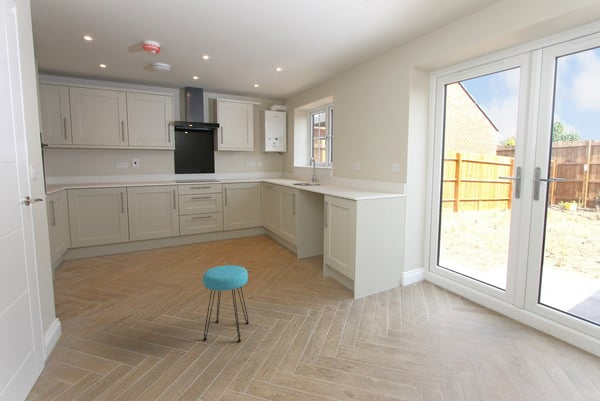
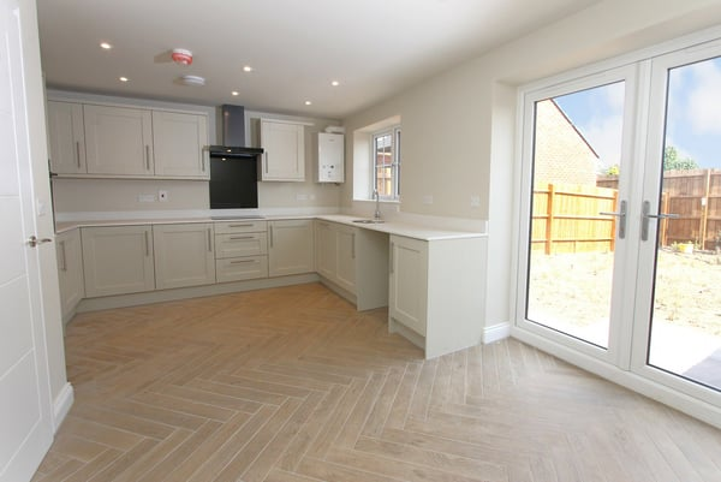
- stool (233, 301)
